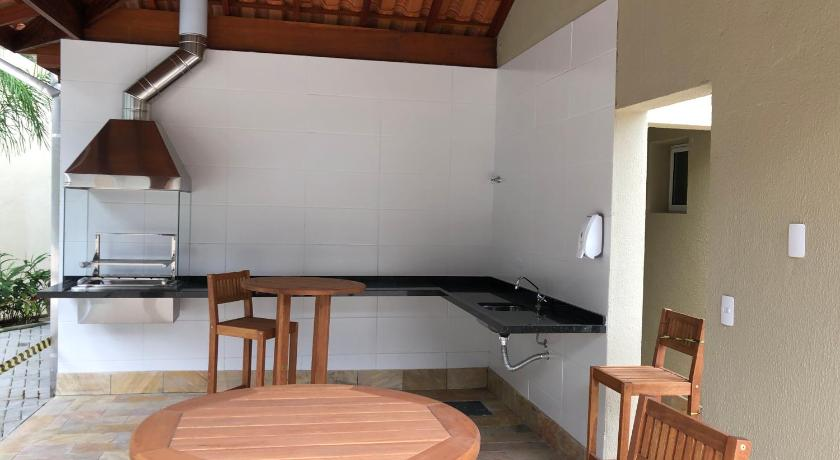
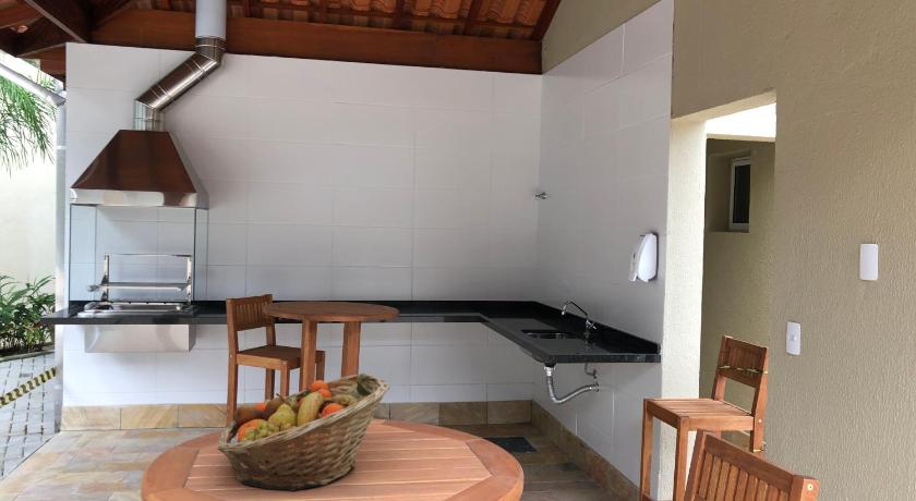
+ fruit basket (304, 425)
